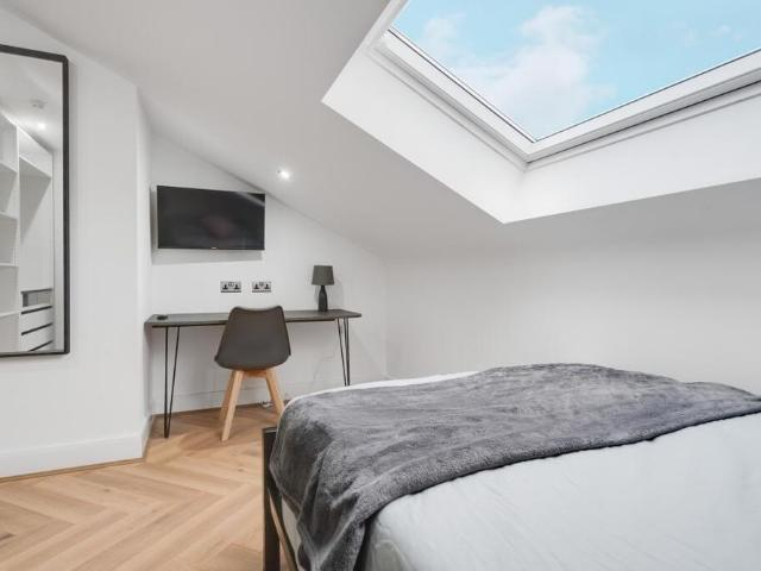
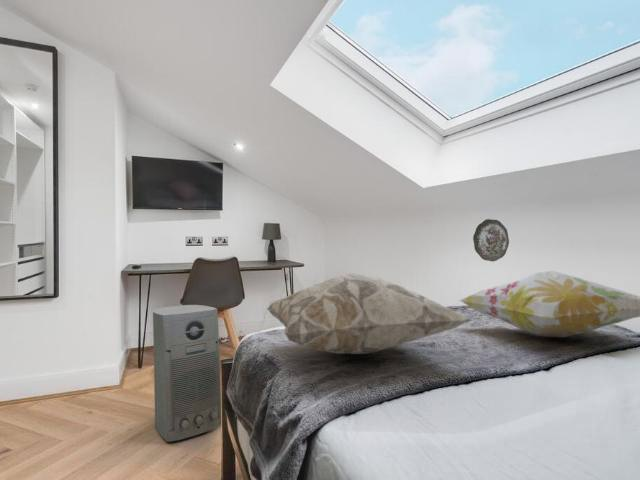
+ decorative pillow (354, 313)
+ decorative pillow (550, 303)
+ decorative plate (491, 240)
+ air purifier (184, 365)
